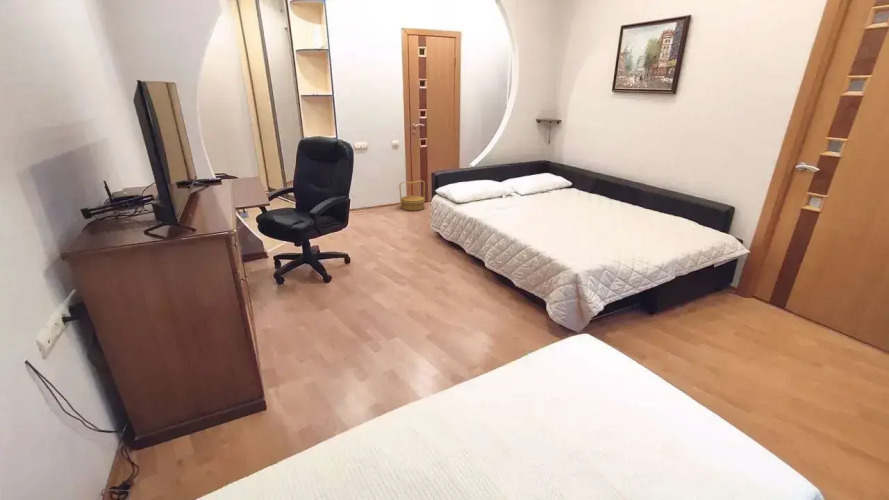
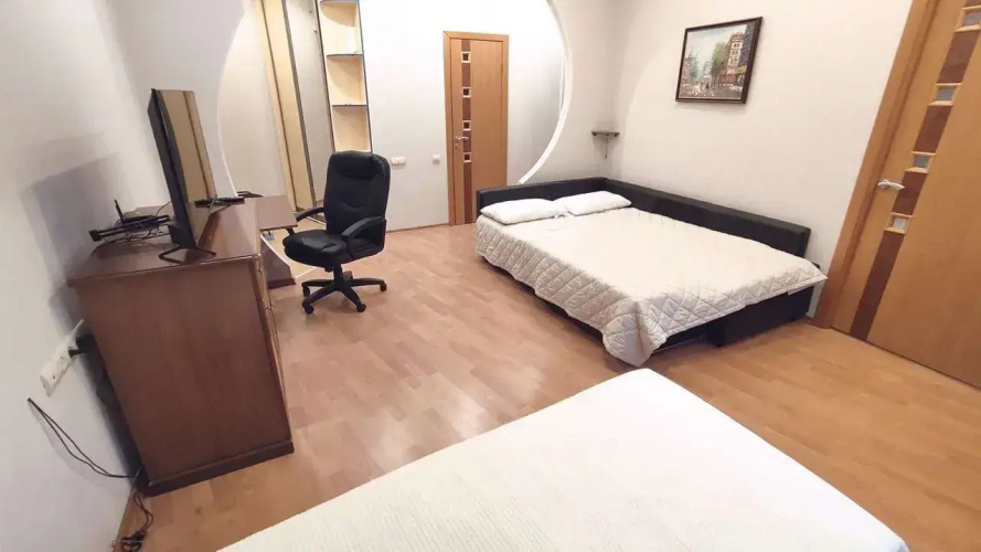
- basket (412, 194)
